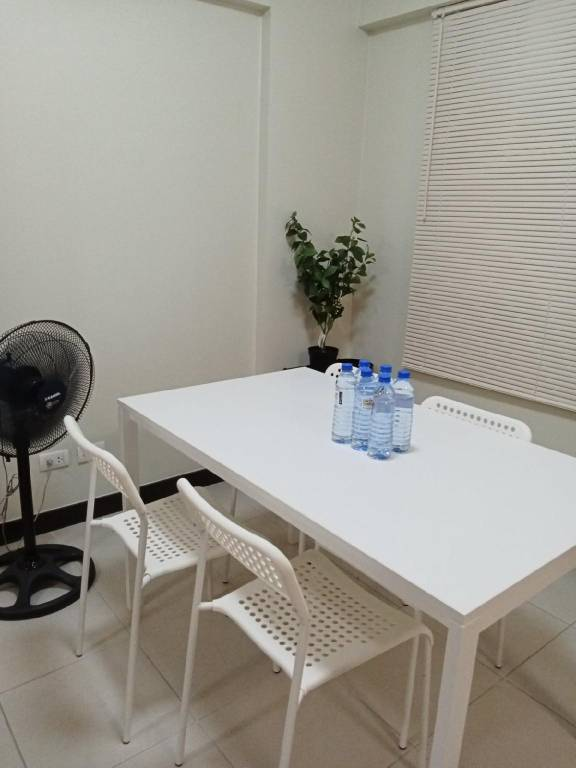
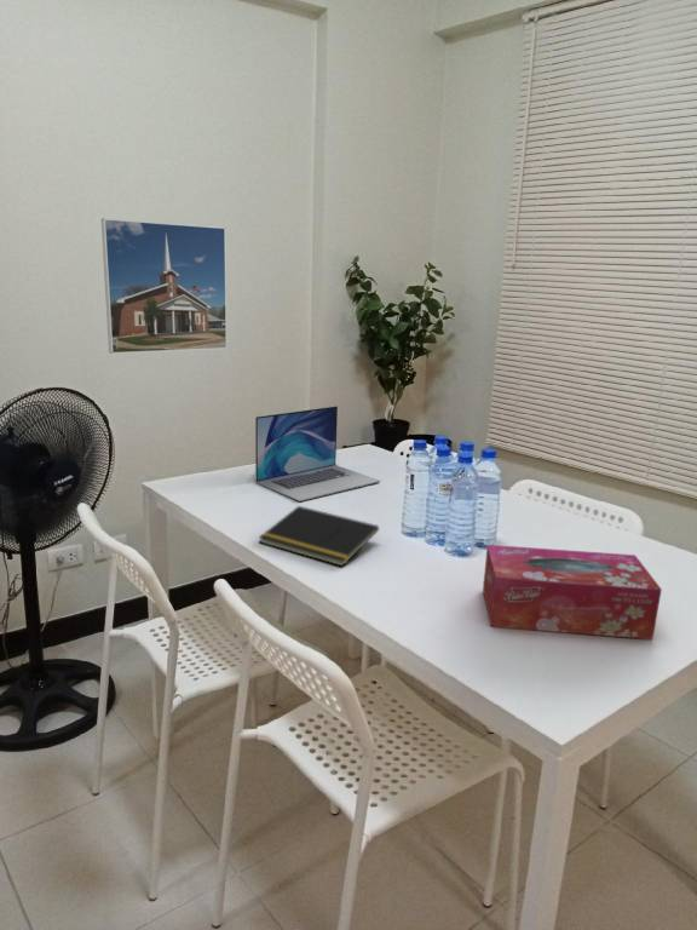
+ laptop (319, 449)
+ notepad (318, 533)
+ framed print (168, 288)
+ tissue box (565, 589)
